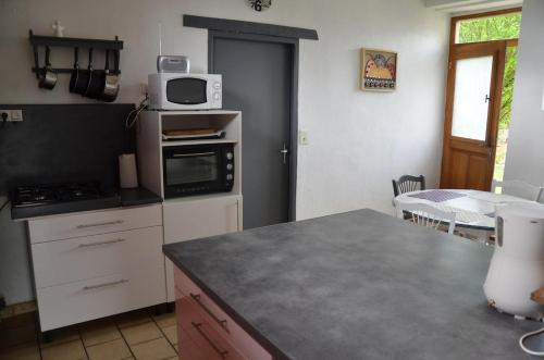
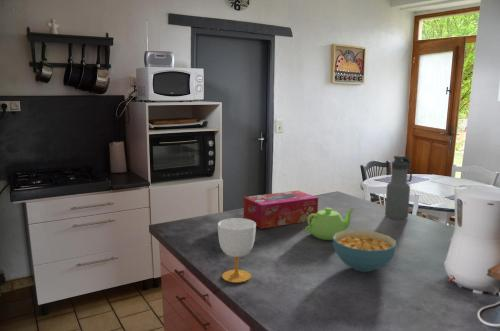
+ cereal bowl (363, 253)
+ teapot (330, 221)
+ tissue box (280, 208)
+ water bottle (398, 186)
+ cup (236, 250)
